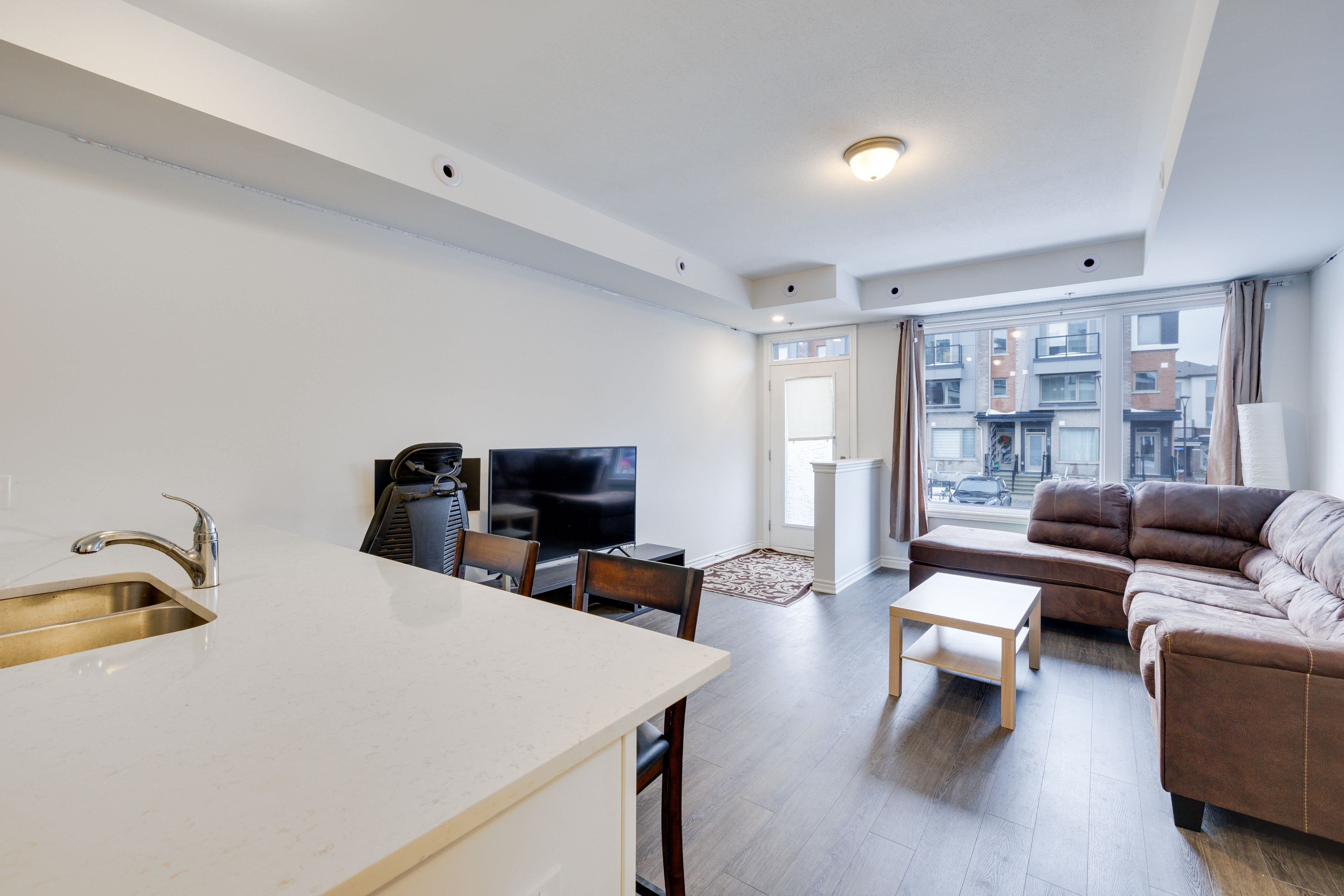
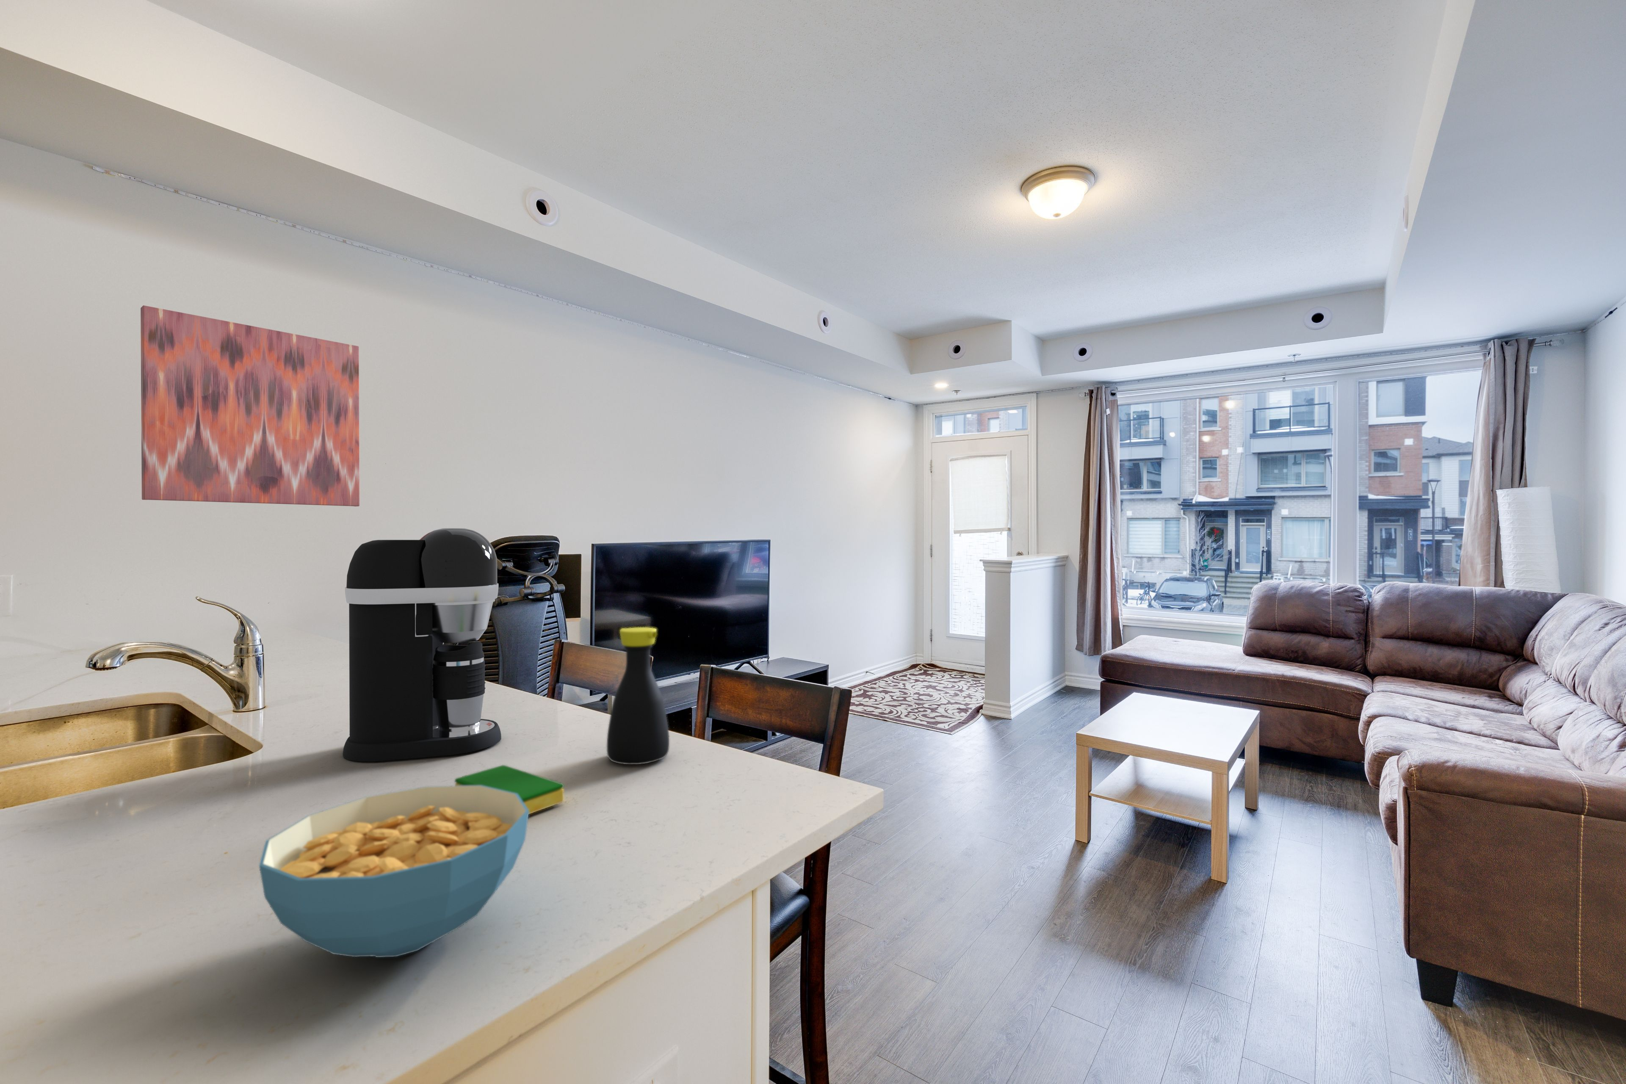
+ bottle (638, 693)
+ dish sponge (508, 790)
+ wall art (260, 416)
+ coffee maker (425, 636)
+ cereal bowl (404, 881)
